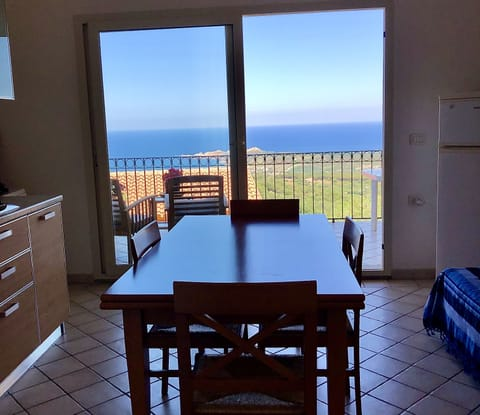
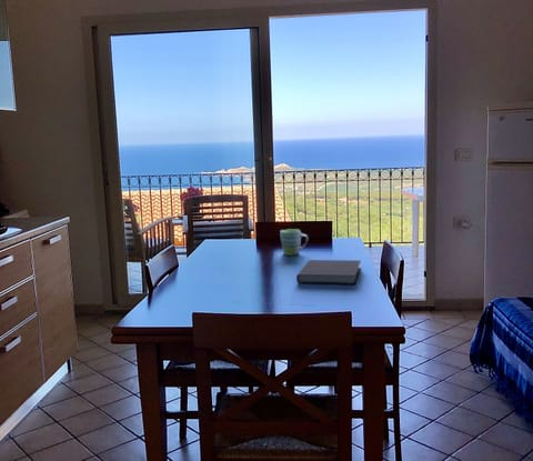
+ notebook (330, 271)
+ mug (294, 241)
